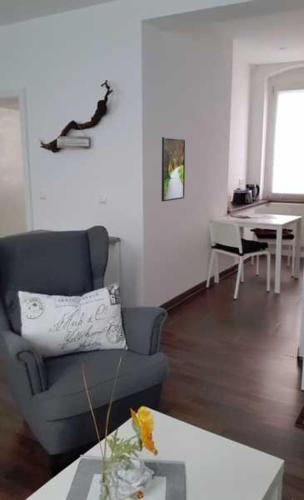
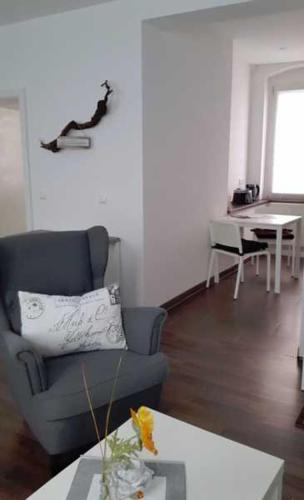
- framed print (173, 169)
